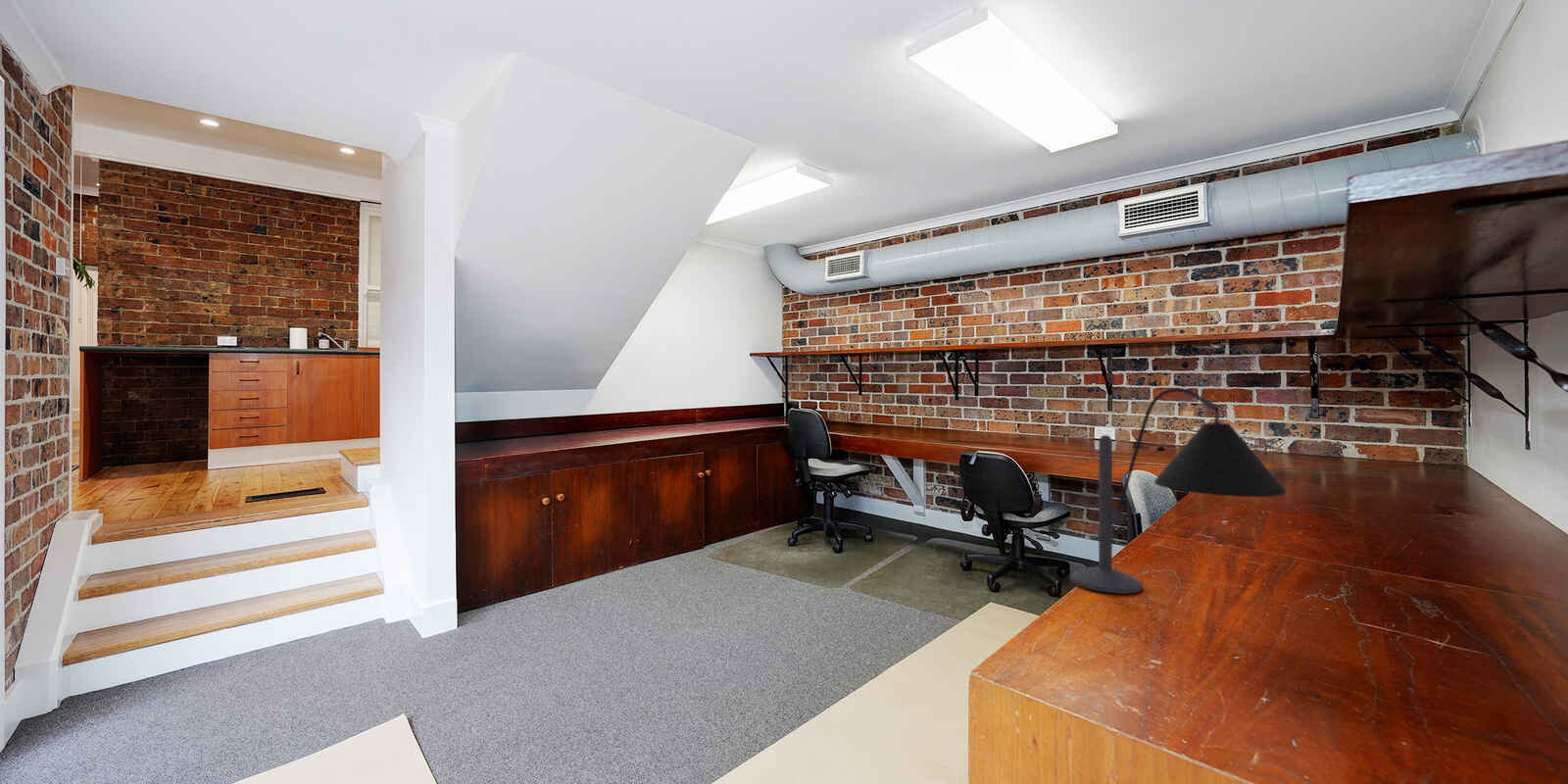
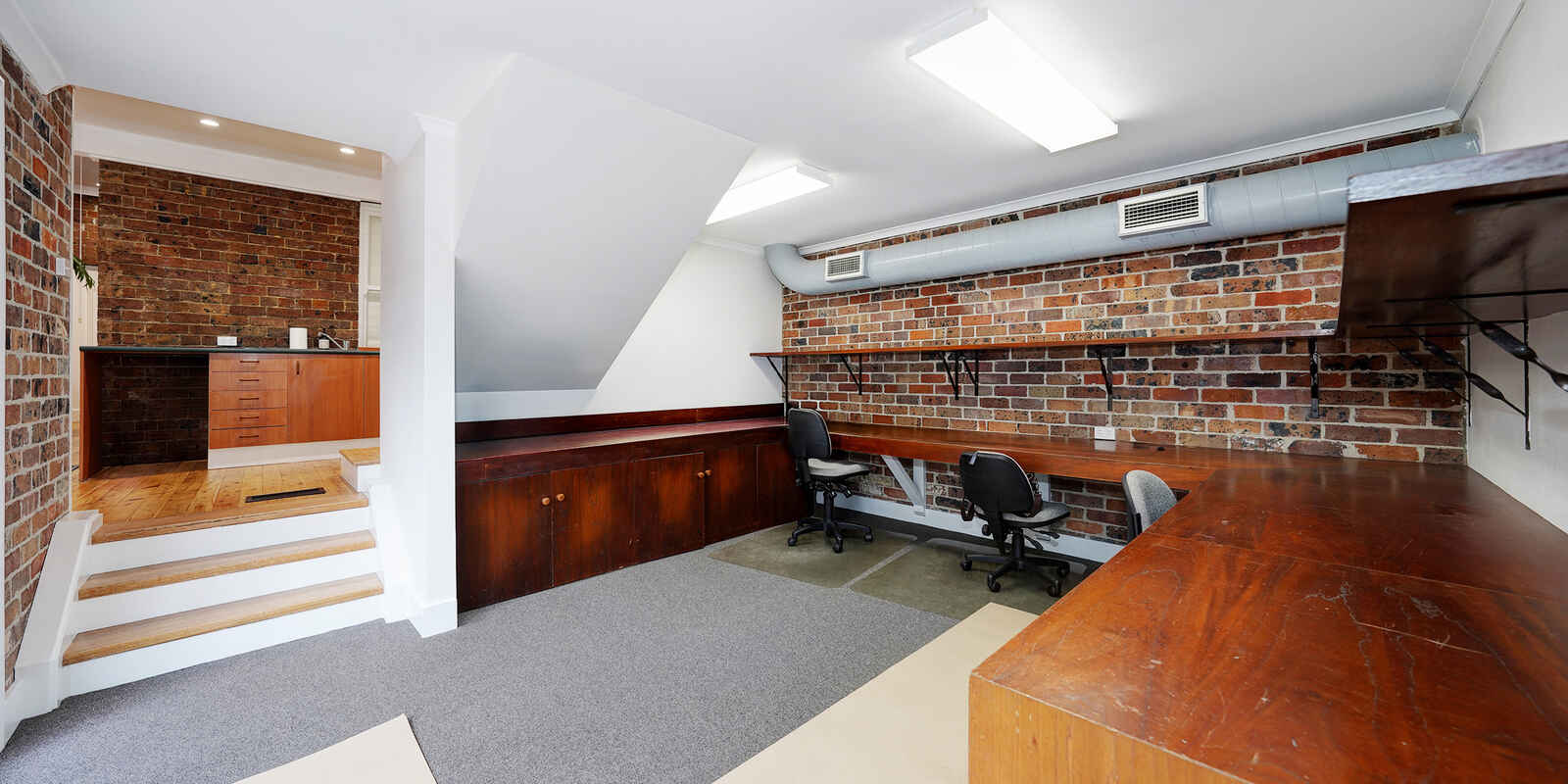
- desk lamp (1165, 487)
